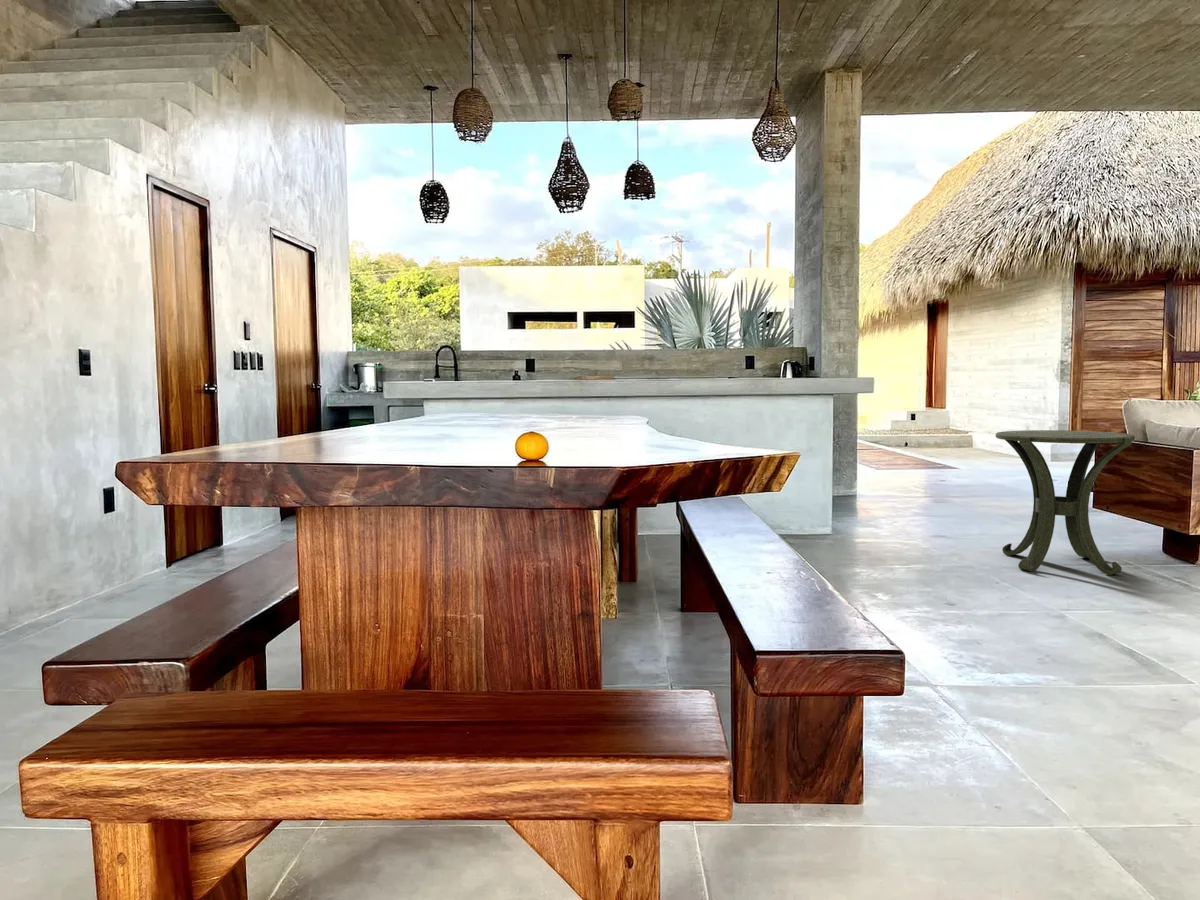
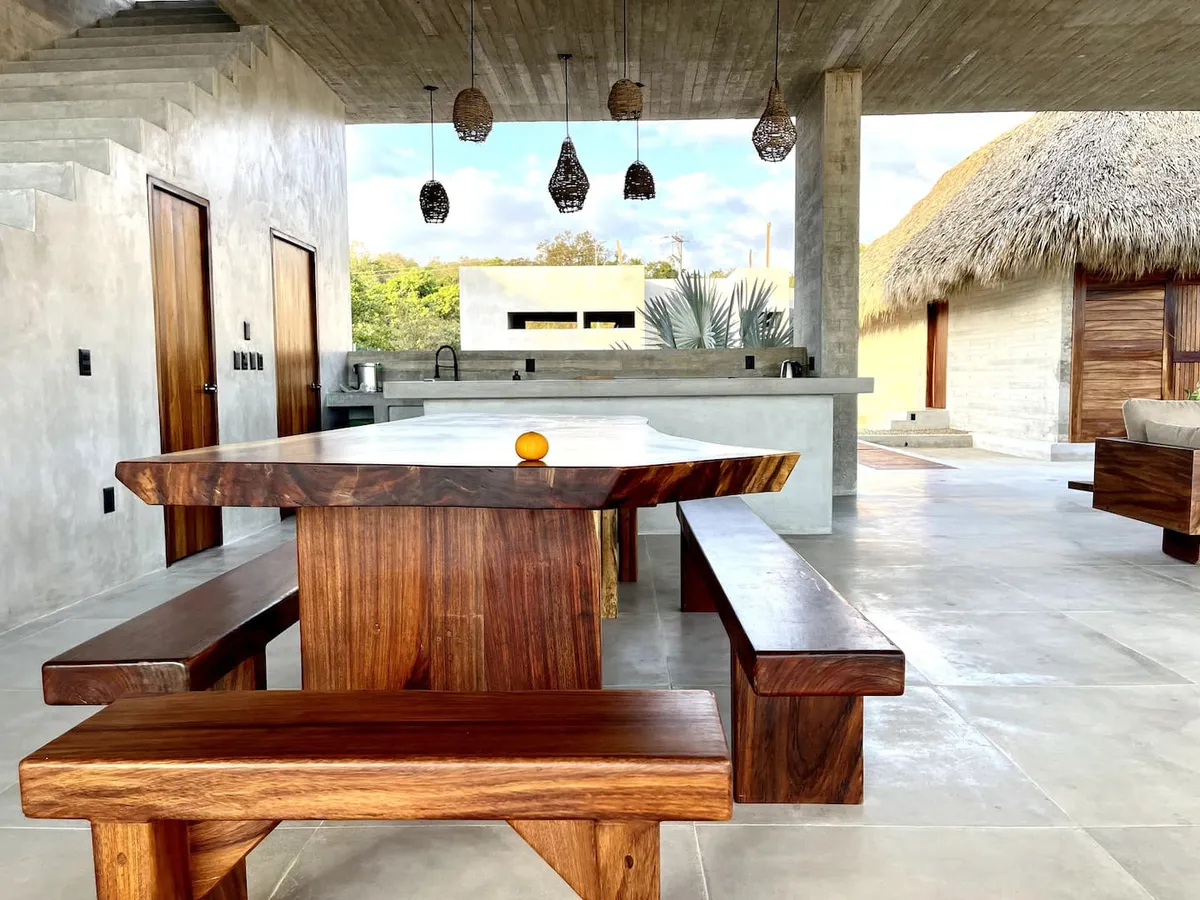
- side table (1060, 499)
